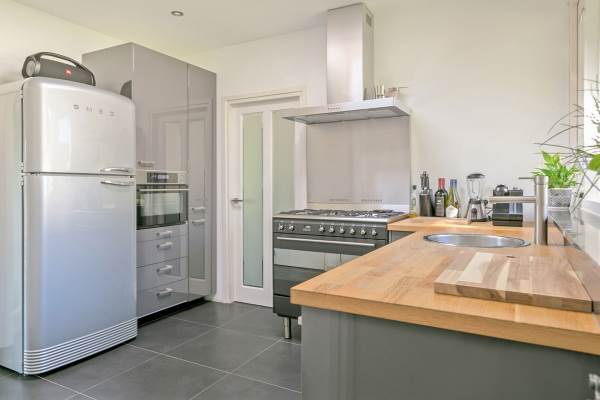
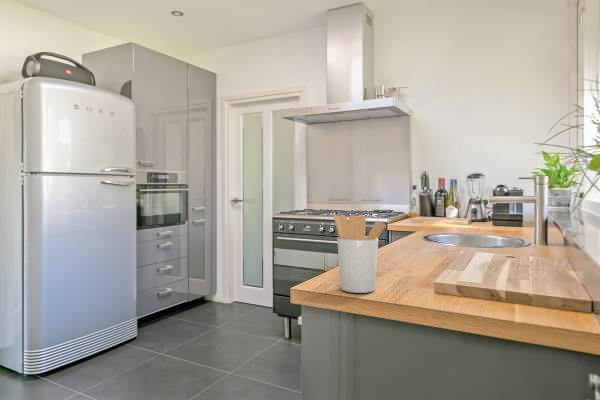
+ utensil holder (355, 249)
